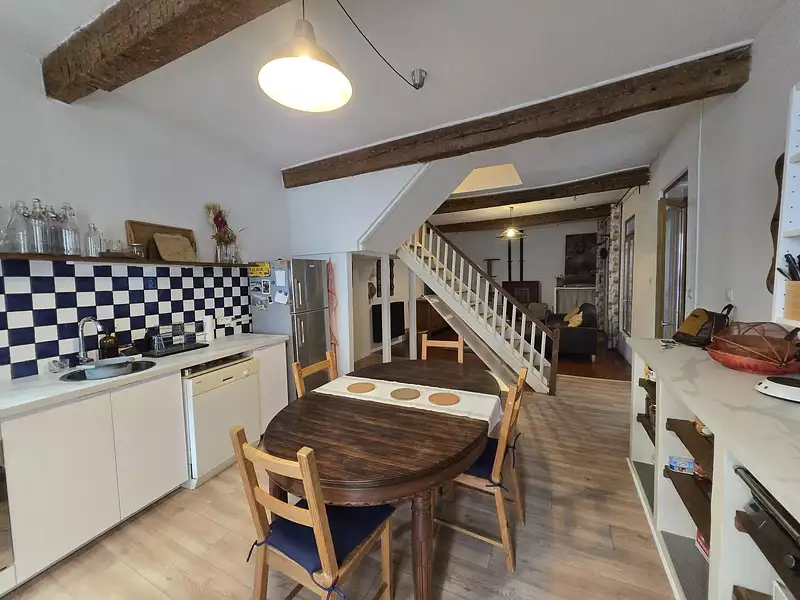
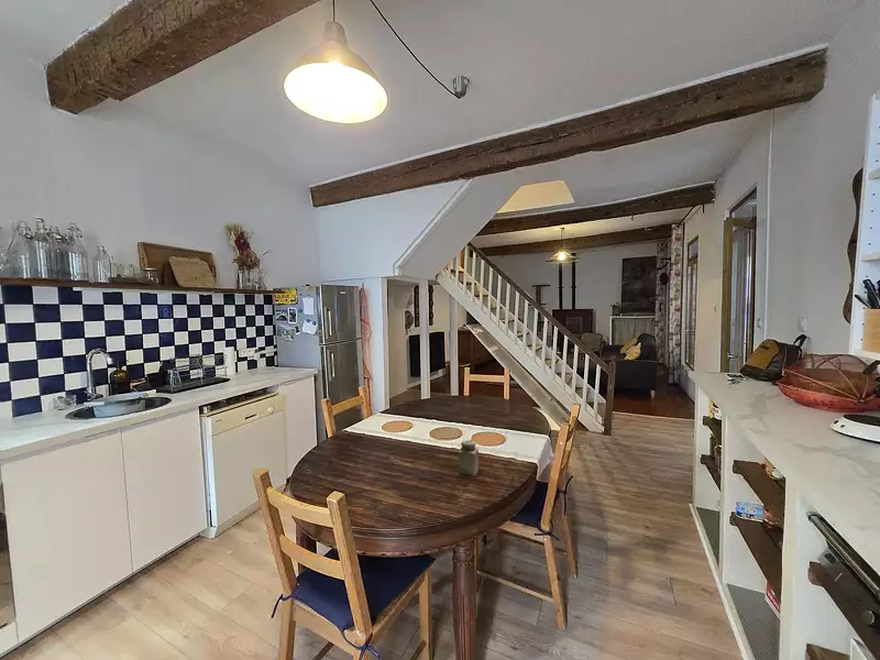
+ salt shaker (469, 457)
